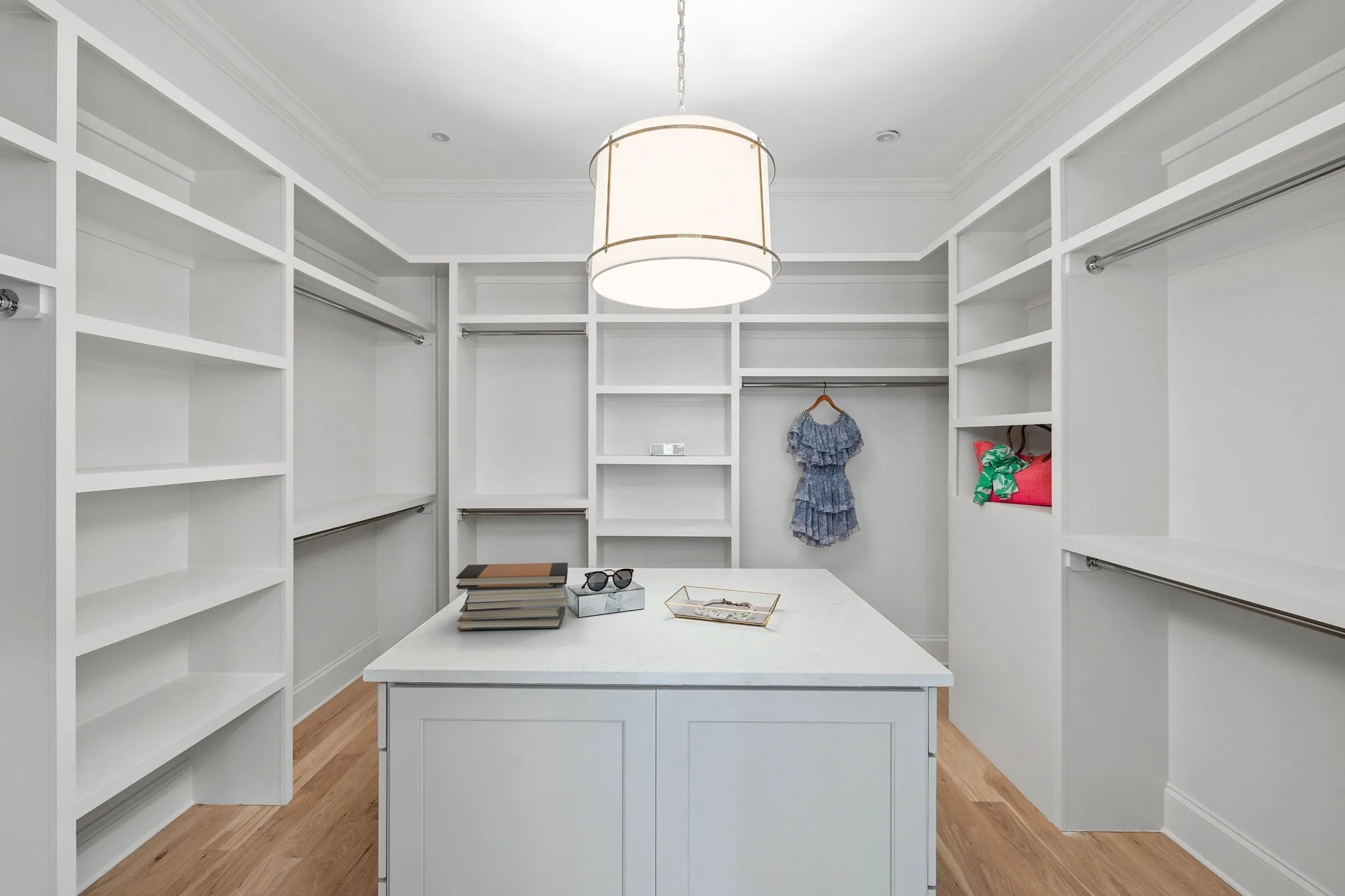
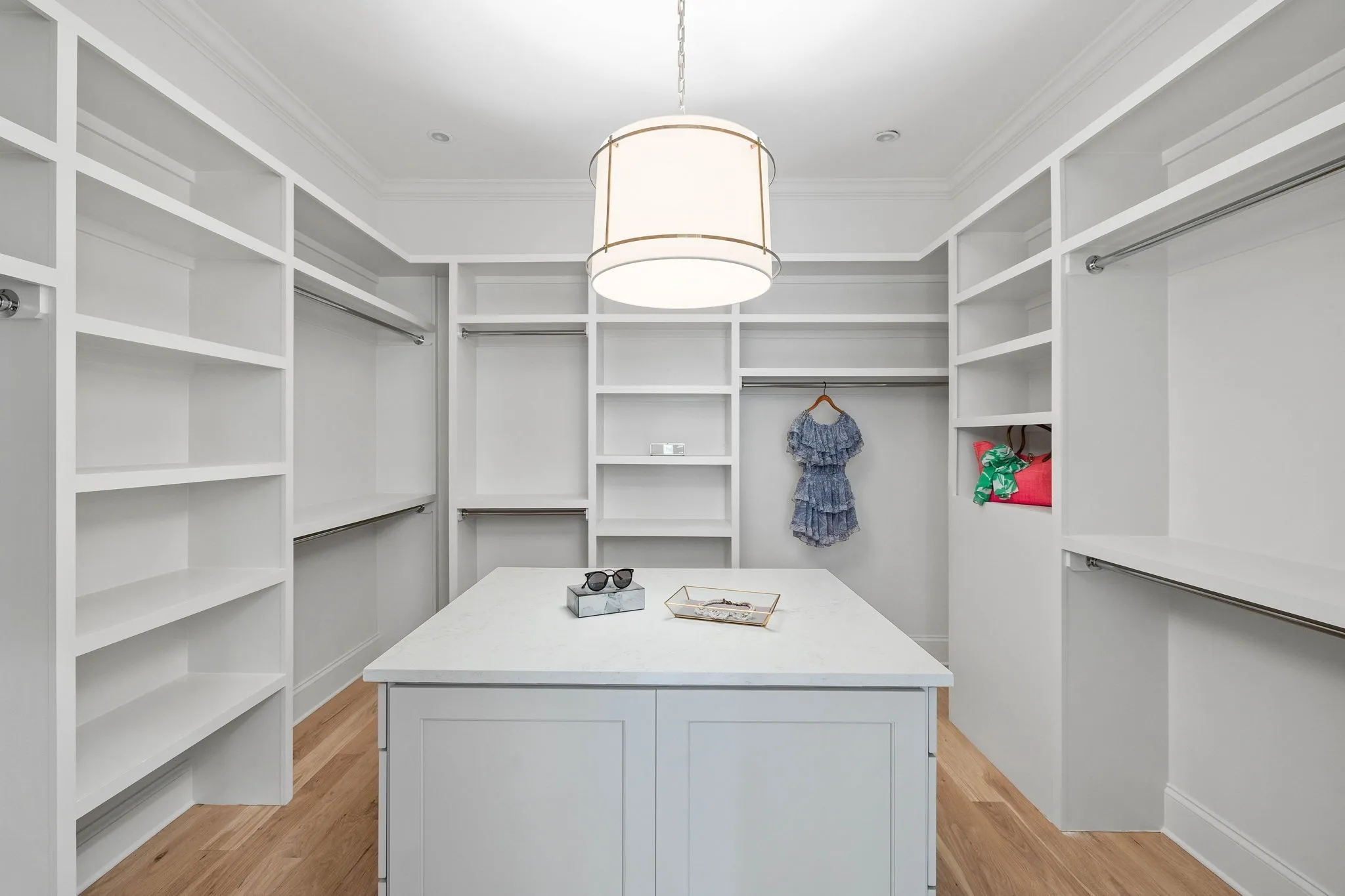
- book stack (516, 595)
